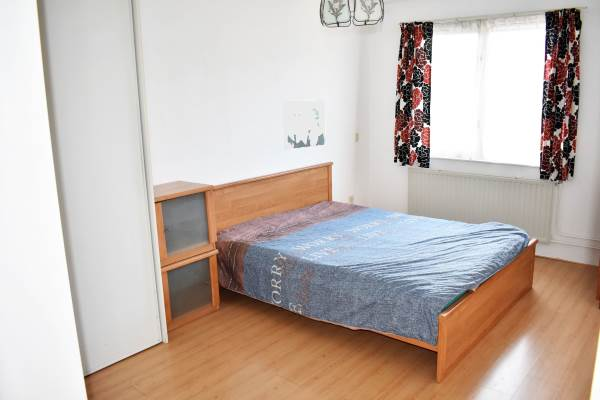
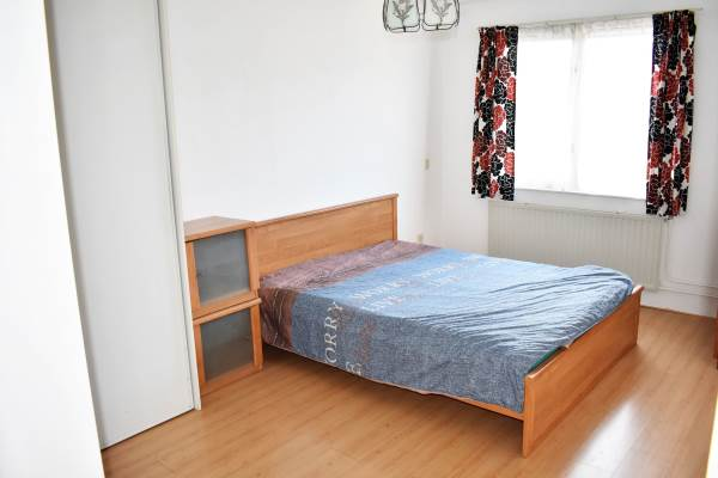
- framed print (305, 124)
